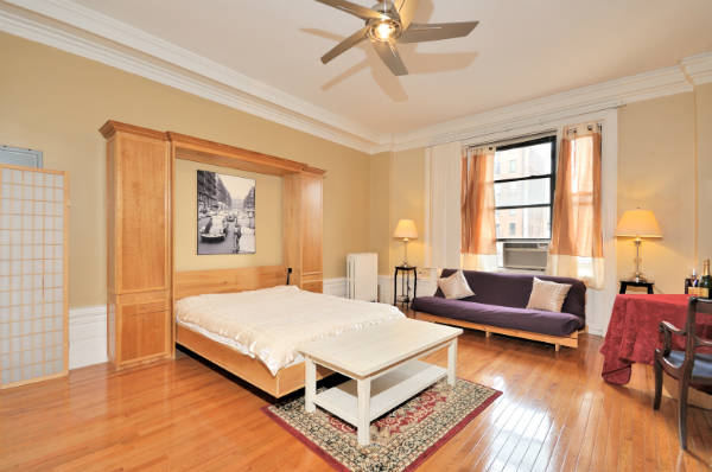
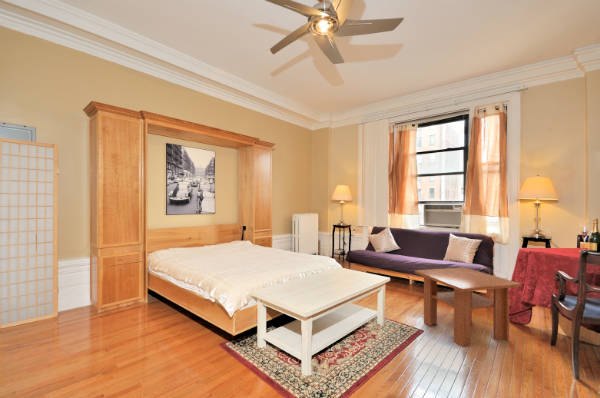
+ coffee table (463, 303)
